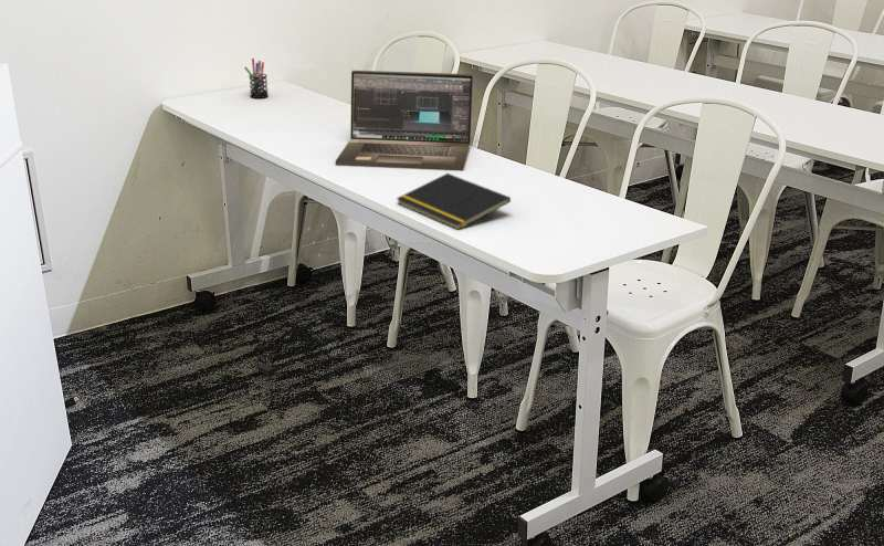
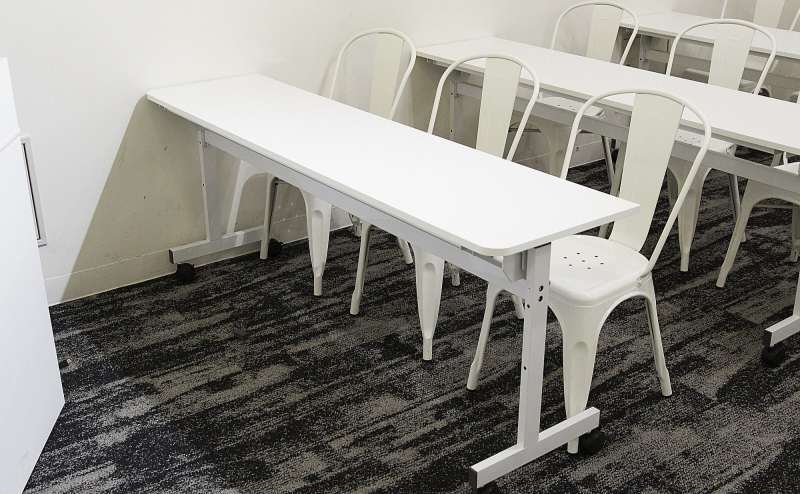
- notepad (452, 200)
- laptop (406, 118)
- pen holder (255, 77)
